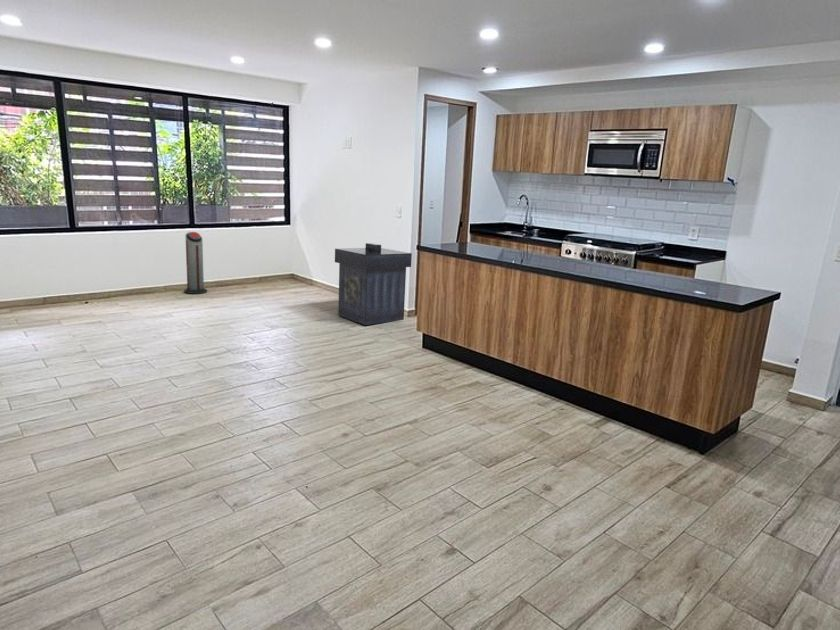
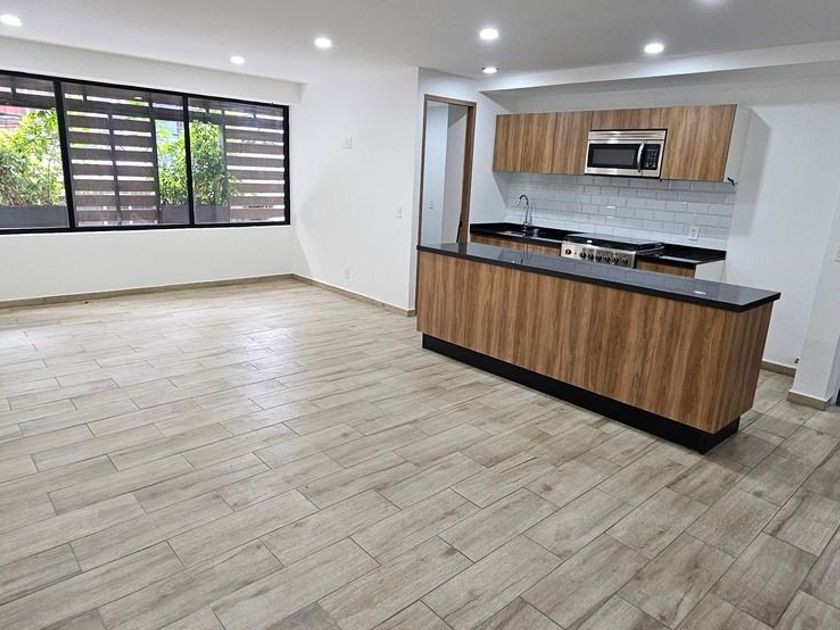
- trash can (372, 281)
- air purifier (194, 262)
